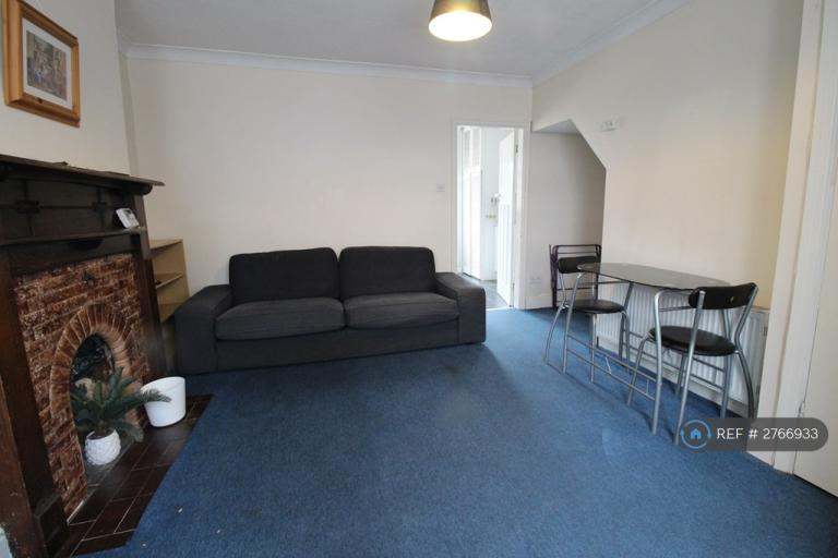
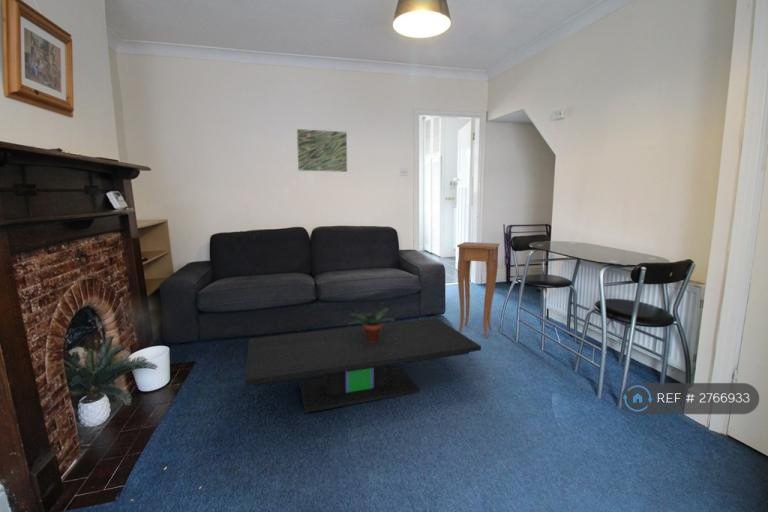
+ side table (469, 288)
+ potted plant (372, 320)
+ coffee table (362, 365)
+ wall art (322, 150)
